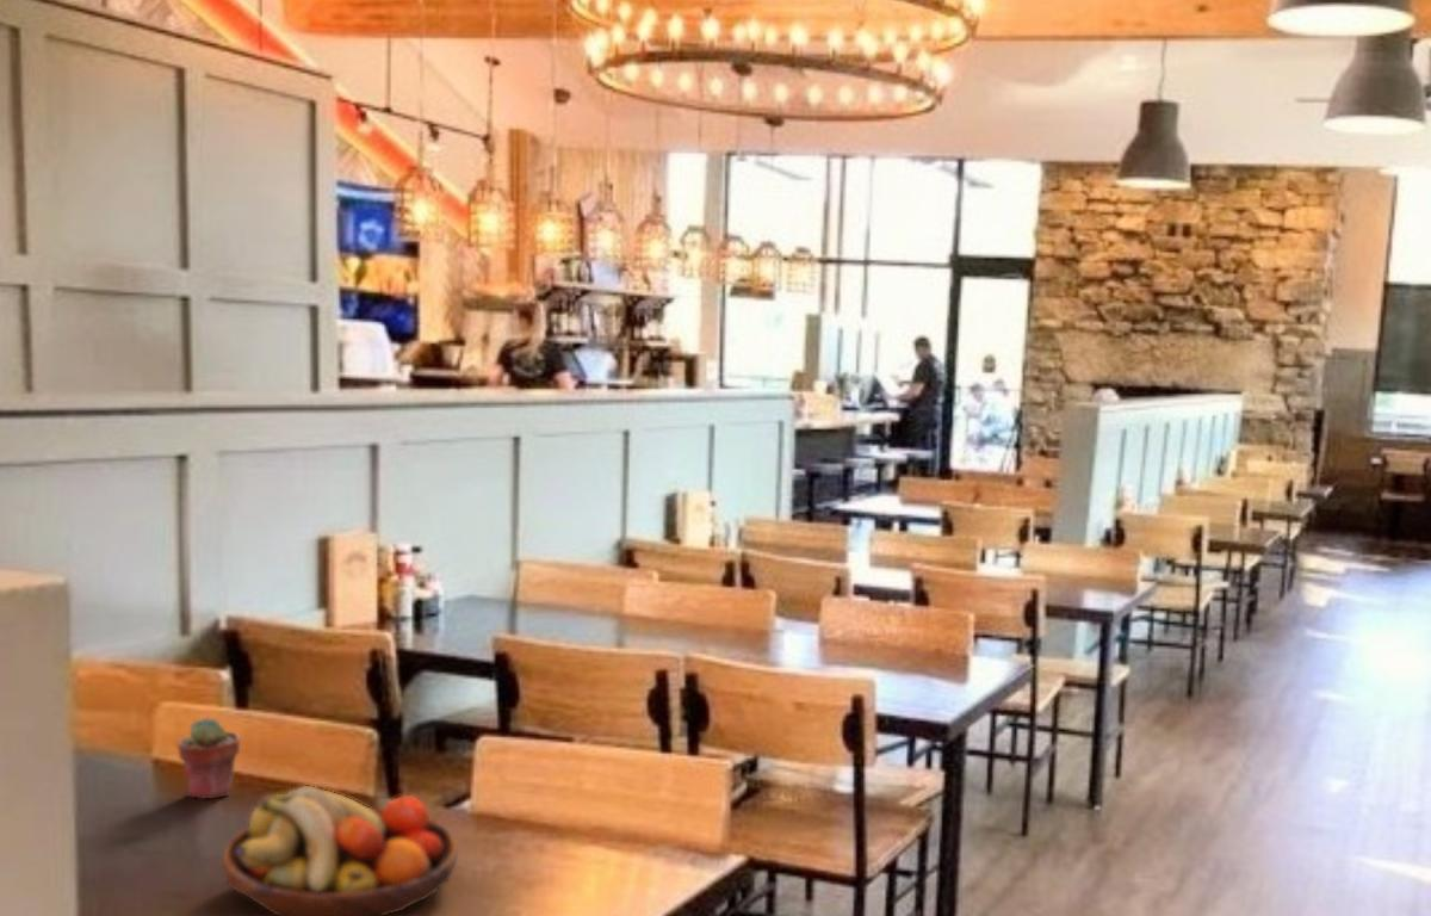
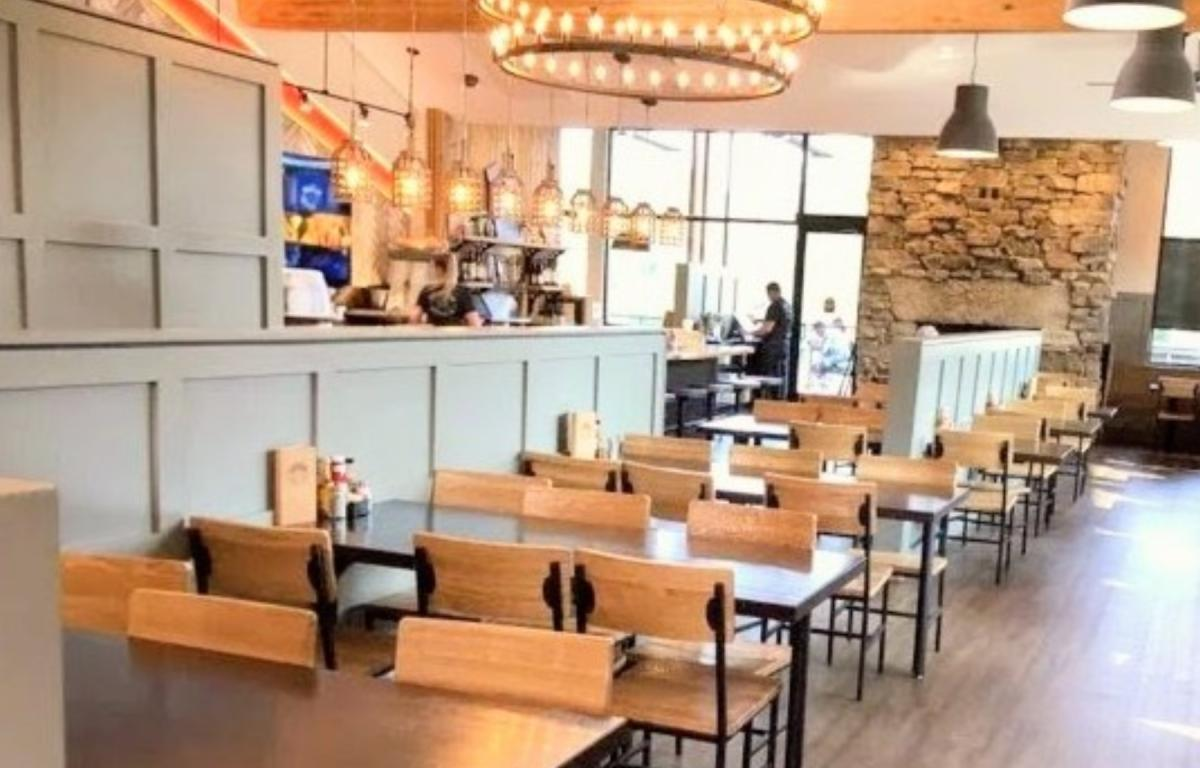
- fruit bowl (341, 840)
- potted succulent (209, 754)
